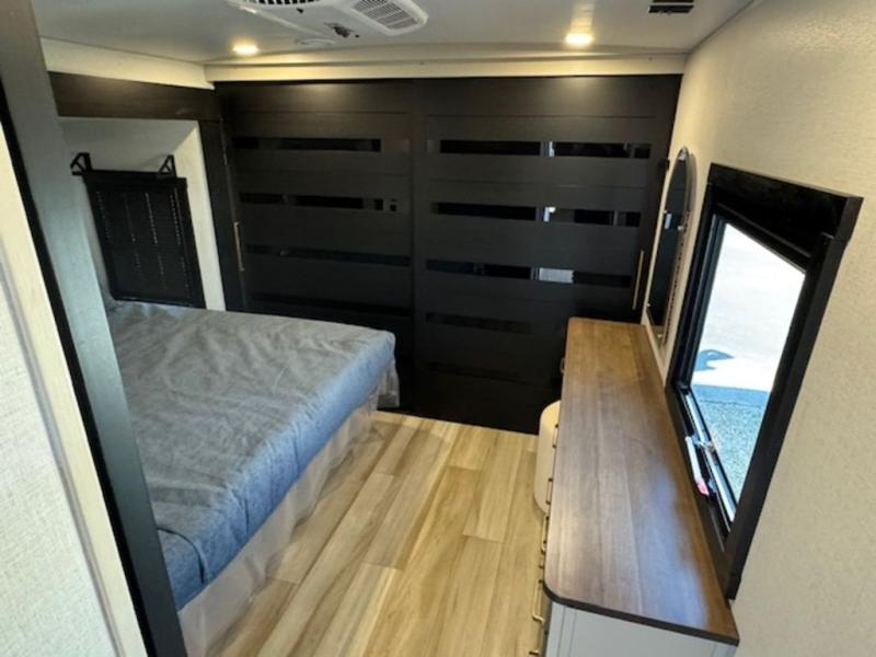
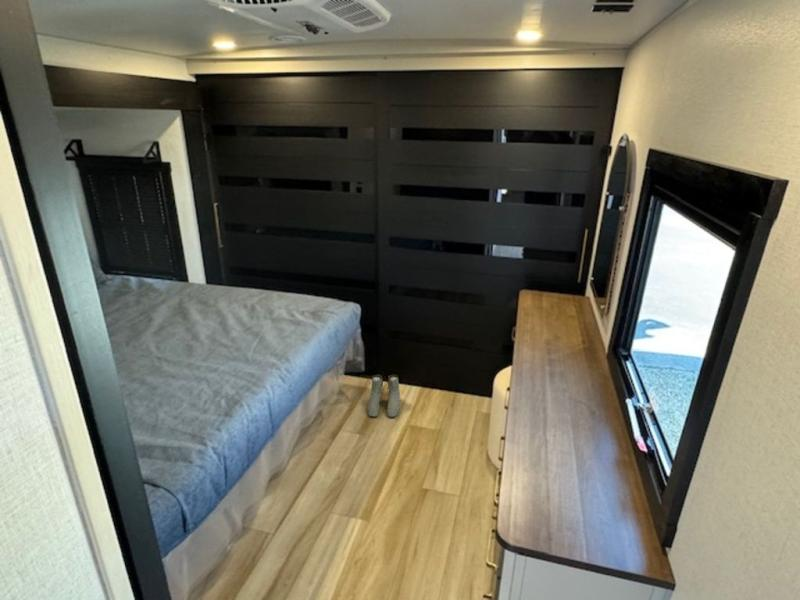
+ boots (388, 394)
